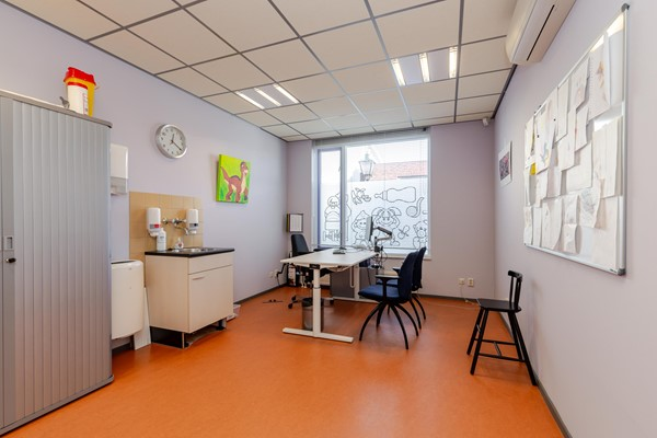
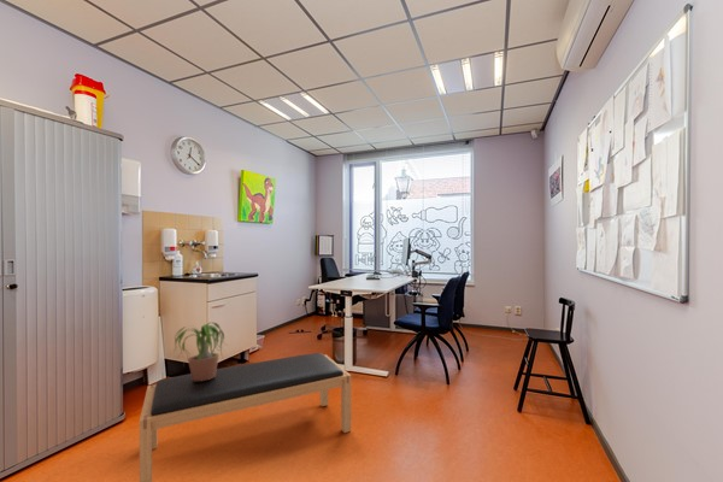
+ bench (253, 405)
+ potted plant (201, 354)
